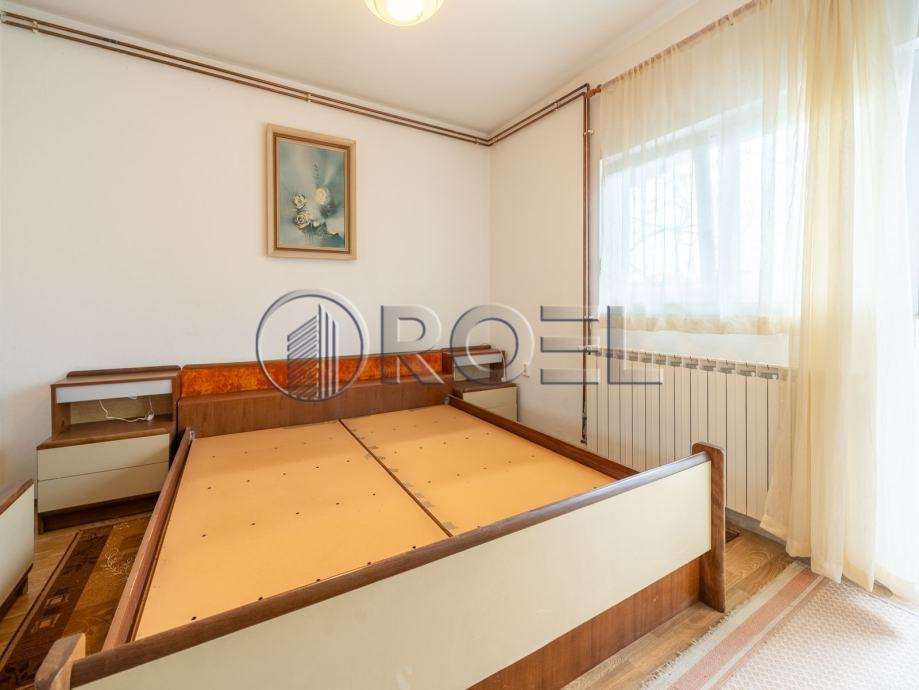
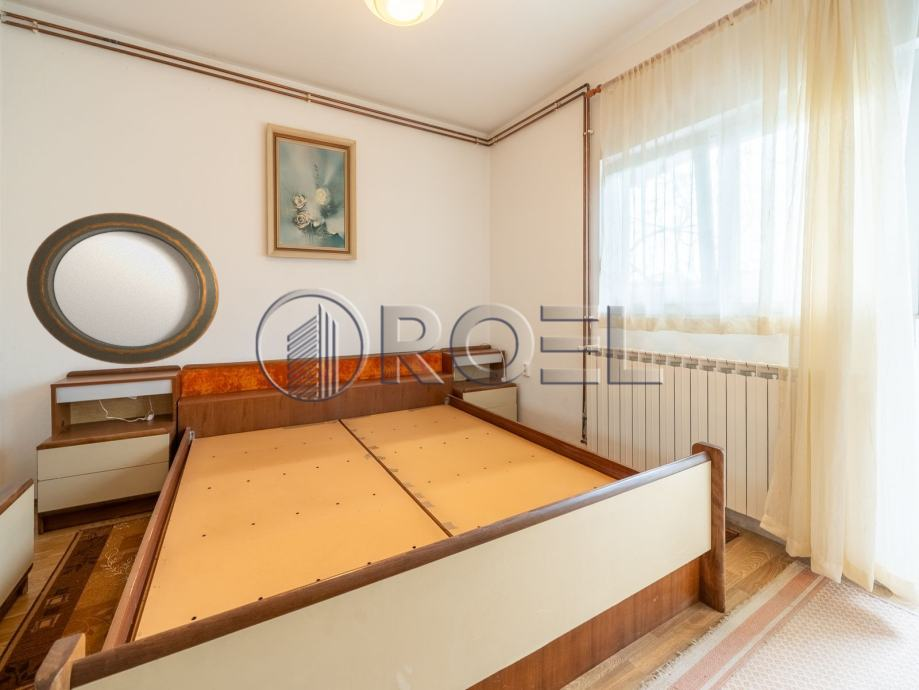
+ home mirror (131, 289)
